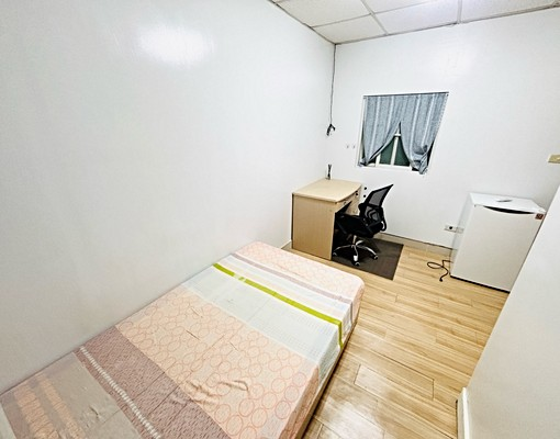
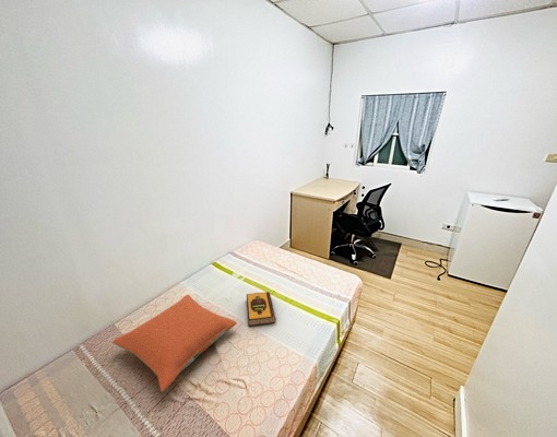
+ hardback book (260, 307)
+ pillow (177, 331)
